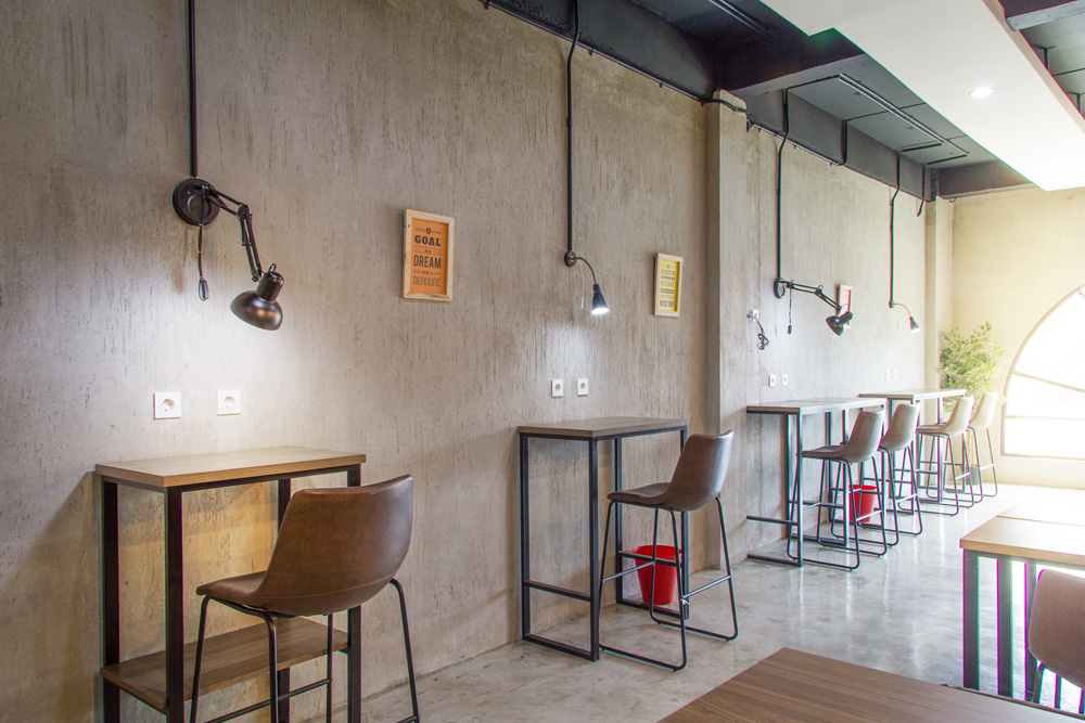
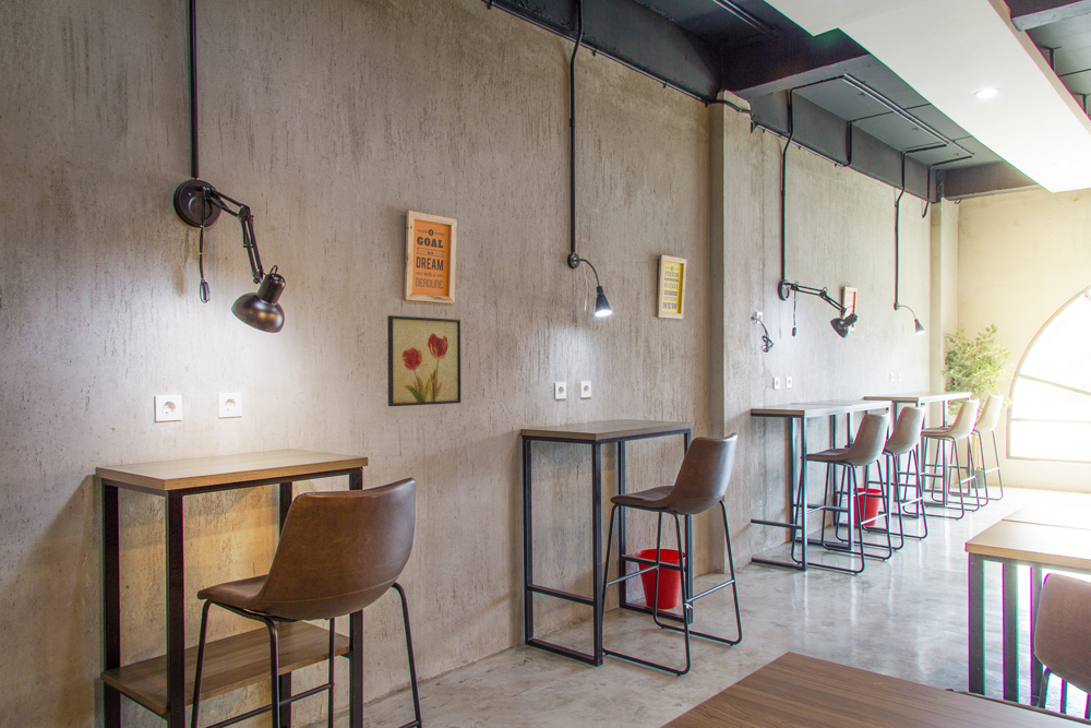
+ wall art (424, 360)
